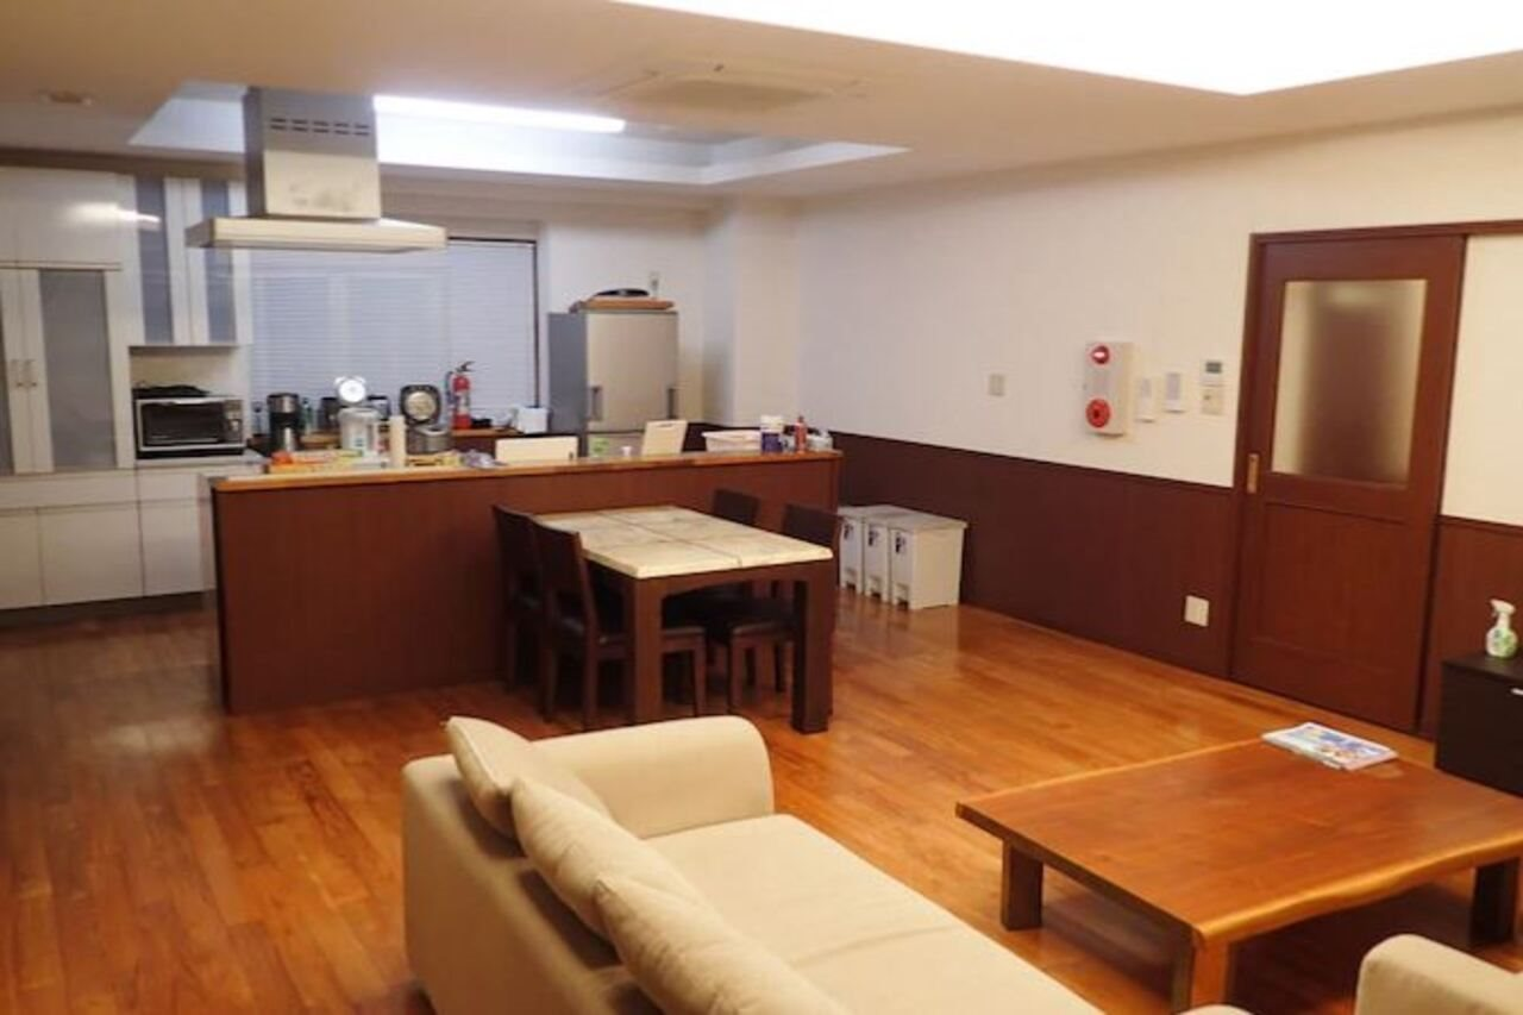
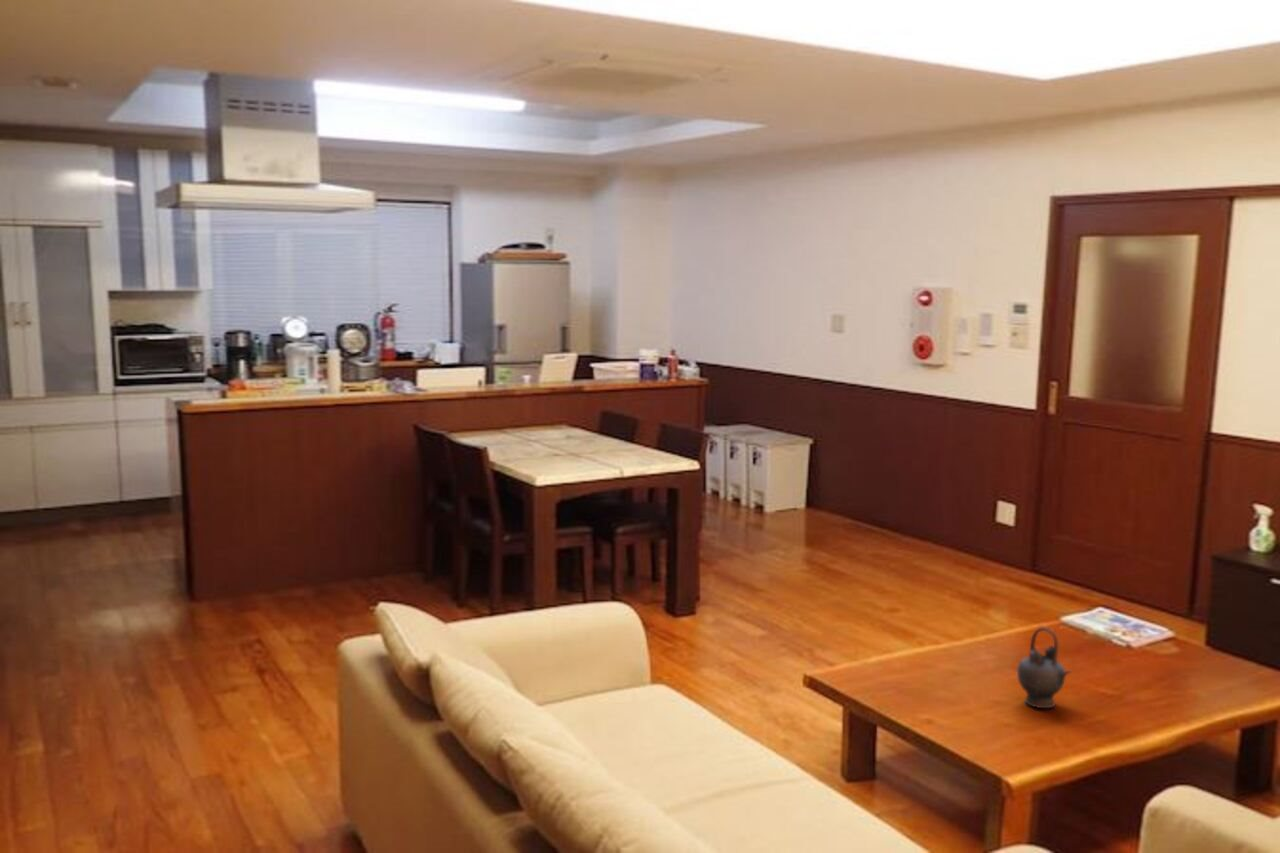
+ teapot (1046, 667)
